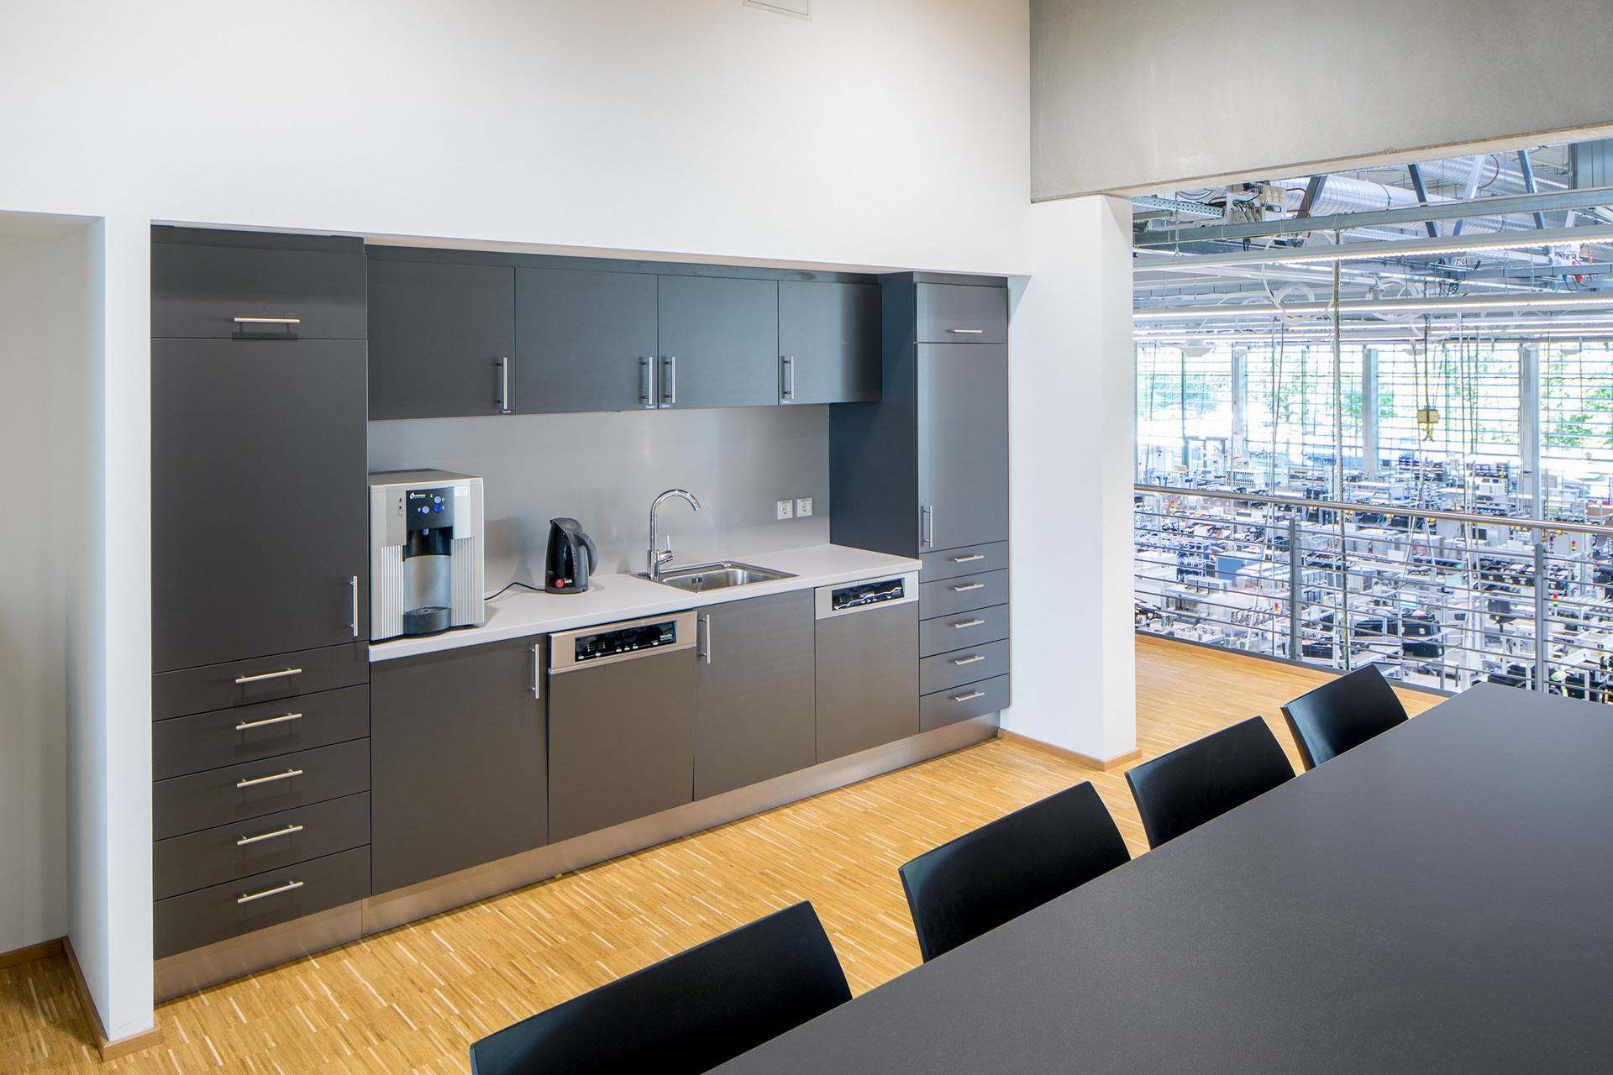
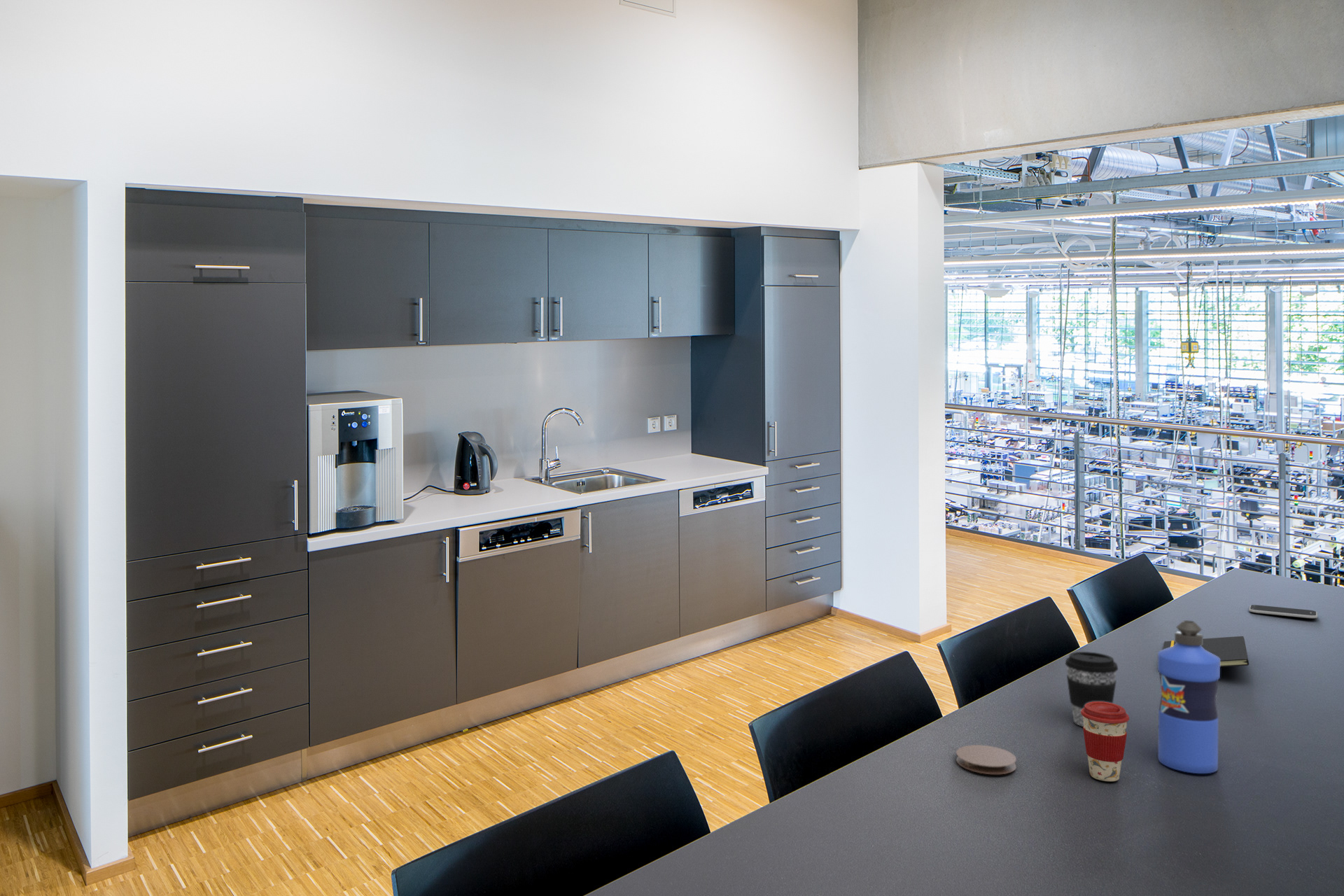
+ coffee cup (1091, 690)
+ water bottle (1188, 692)
+ coffee cup (1104, 741)
+ coaster (986, 759)
+ notepad (1205, 650)
+ smartphone (1282, 611)
